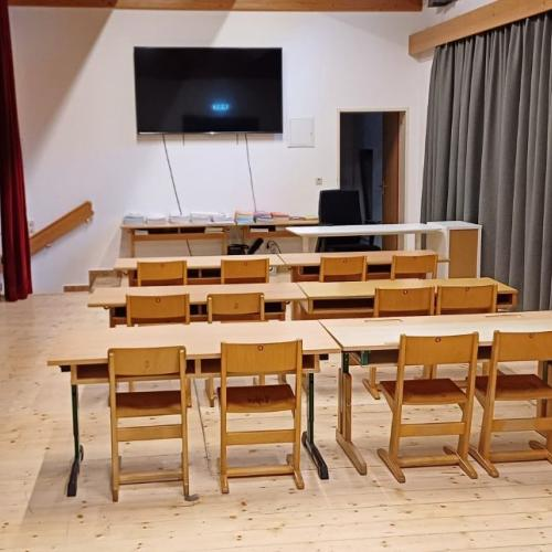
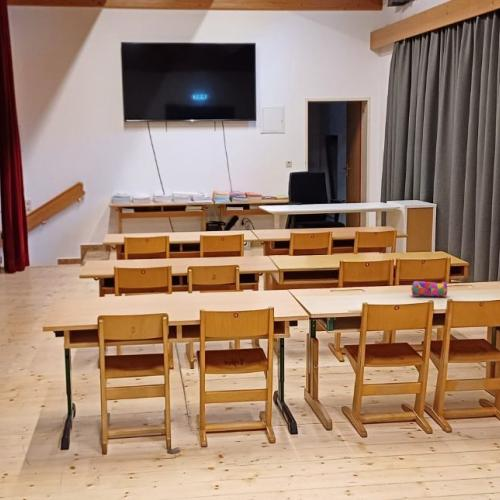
+ pencil case (429, 288)
